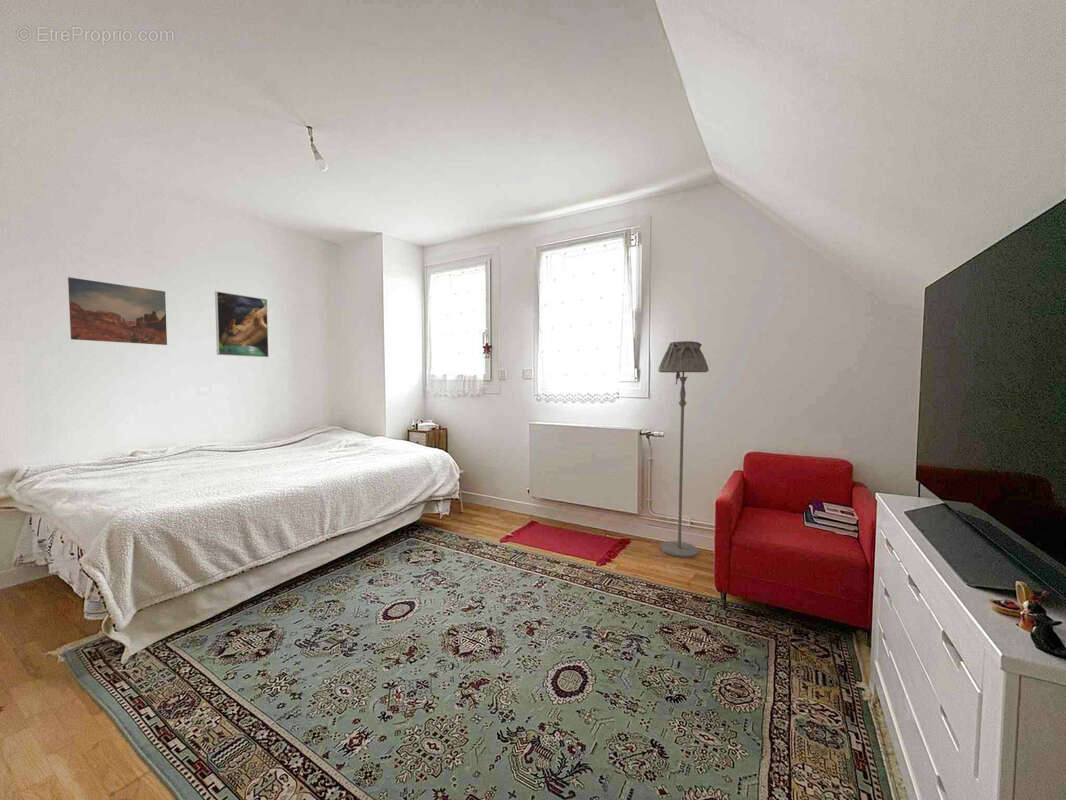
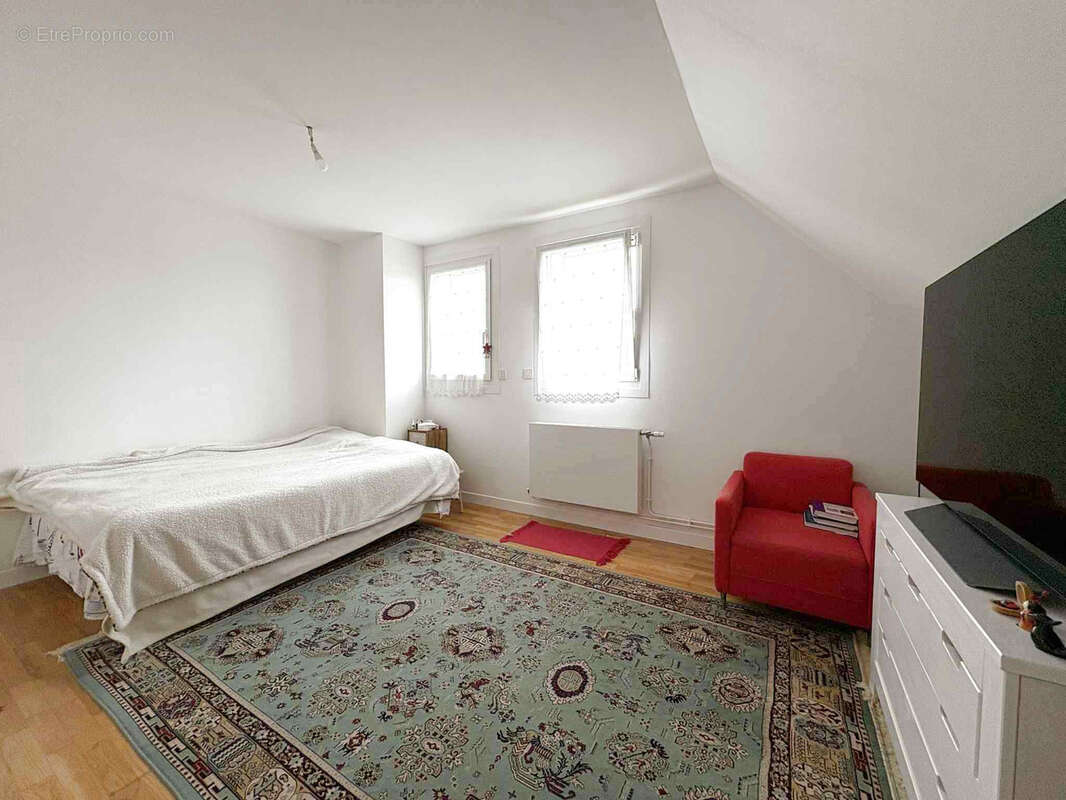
- wall art (121, 313)
- floor lamp (681, 447)
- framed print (243, 326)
